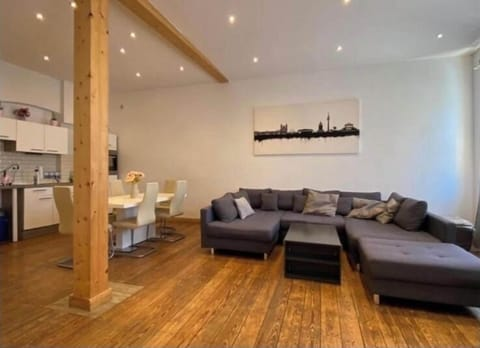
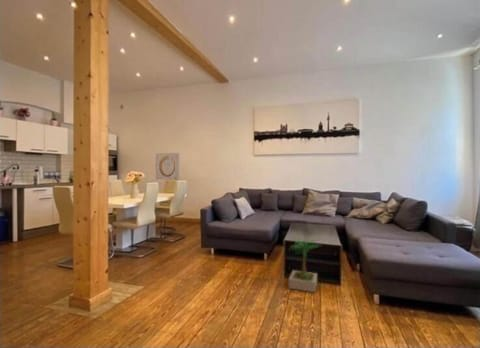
+ potted plant (304, 262)
+ wall art (167, 166)
